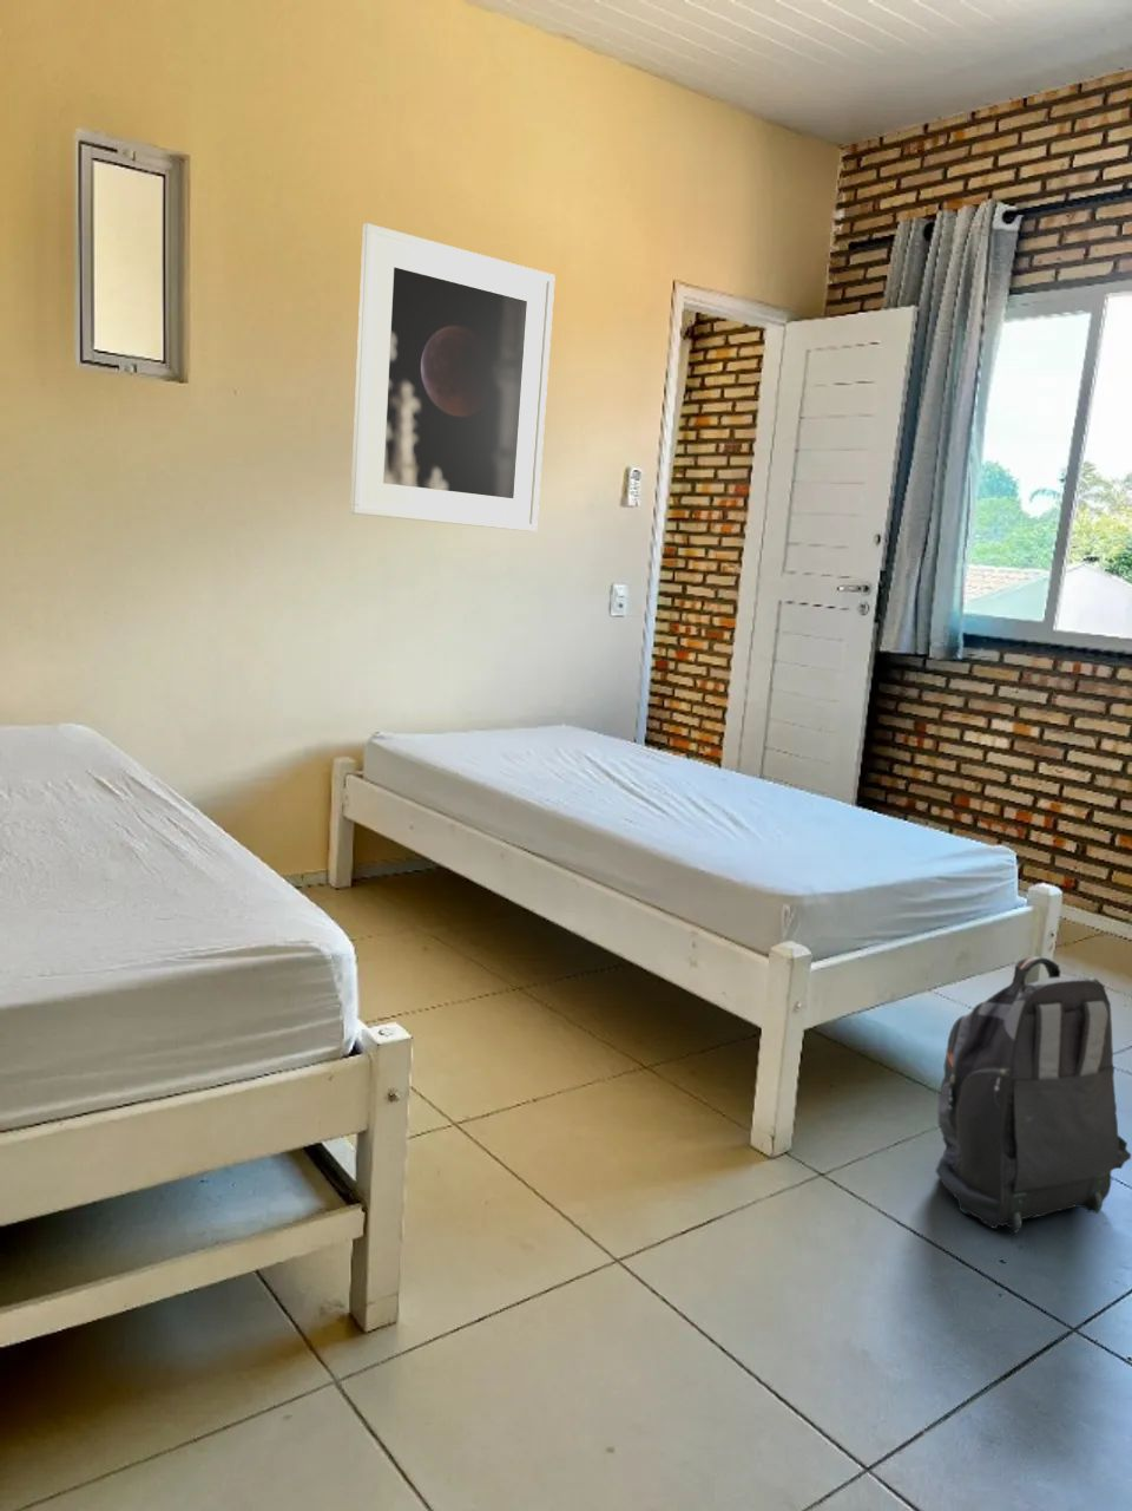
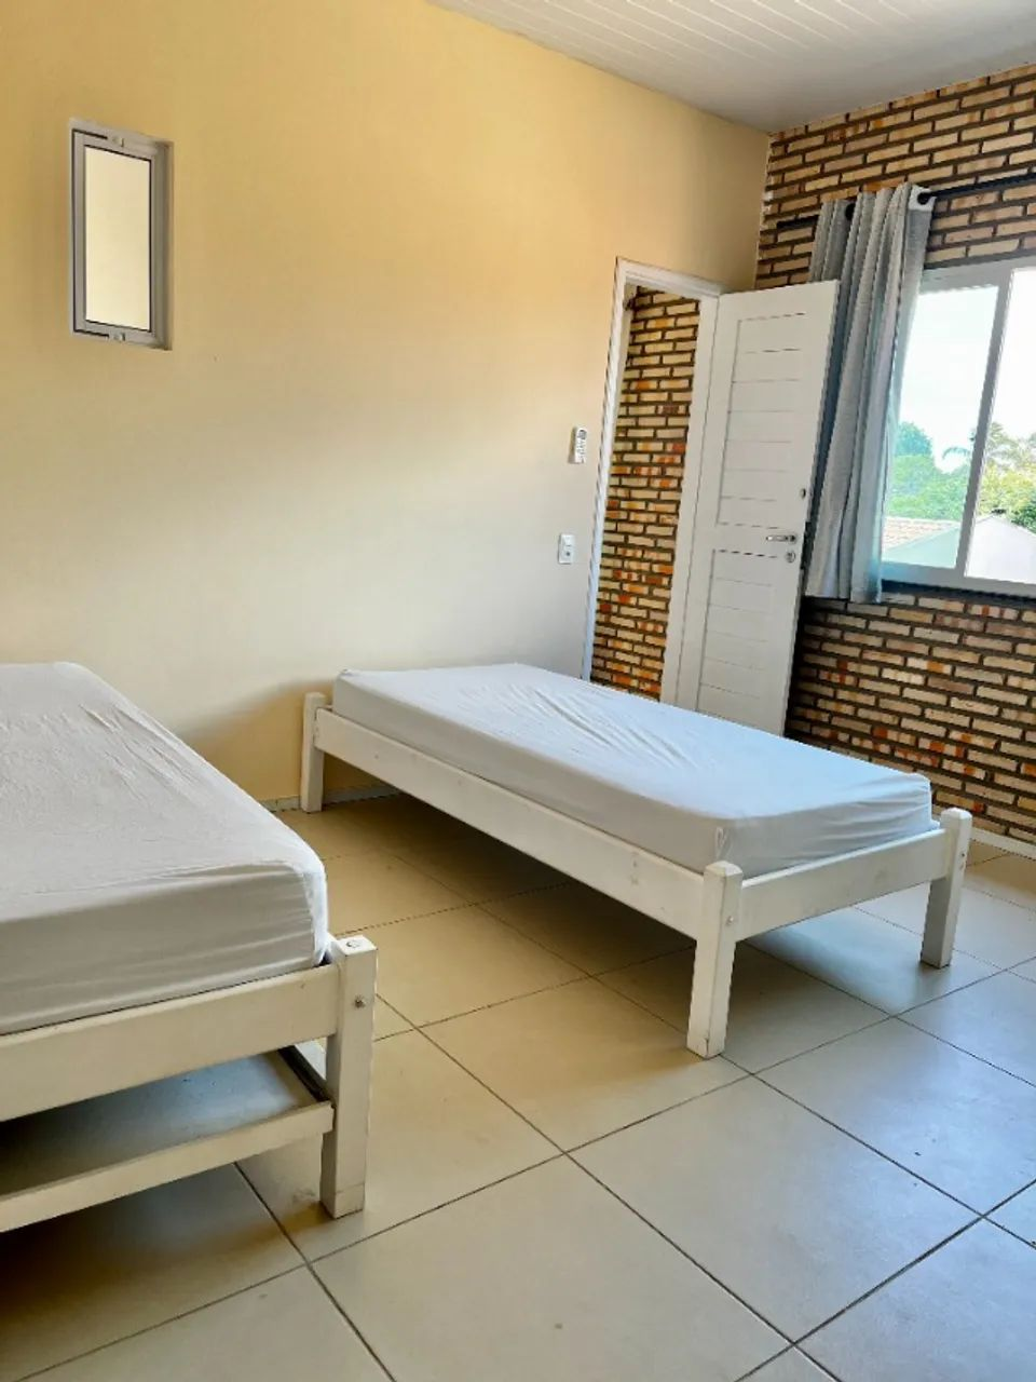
- backpack (1034, 1084)
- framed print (457, 389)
